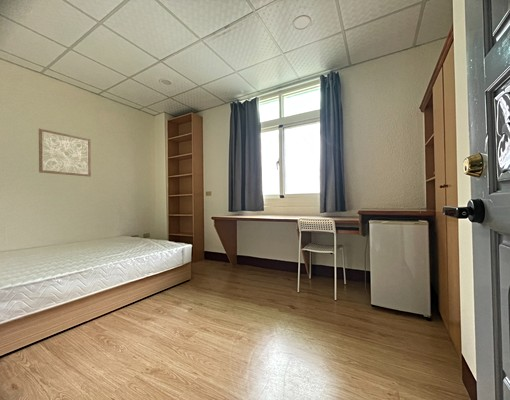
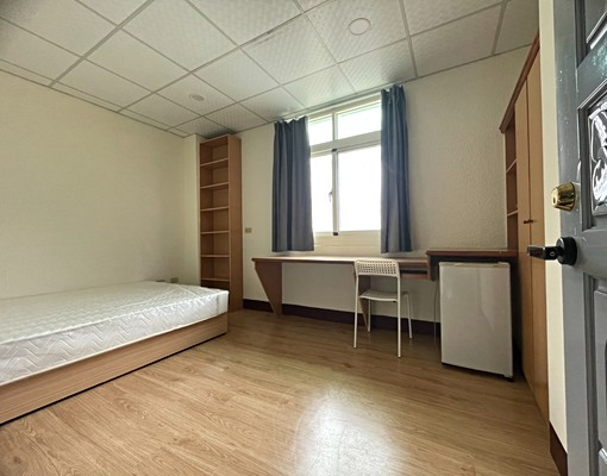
- wall art (65, 155)
